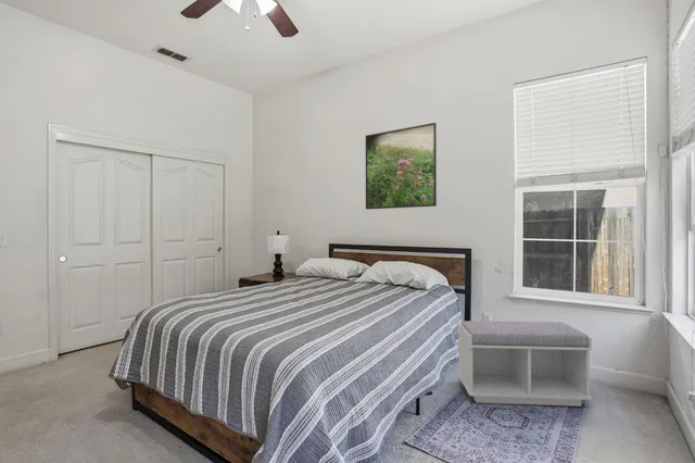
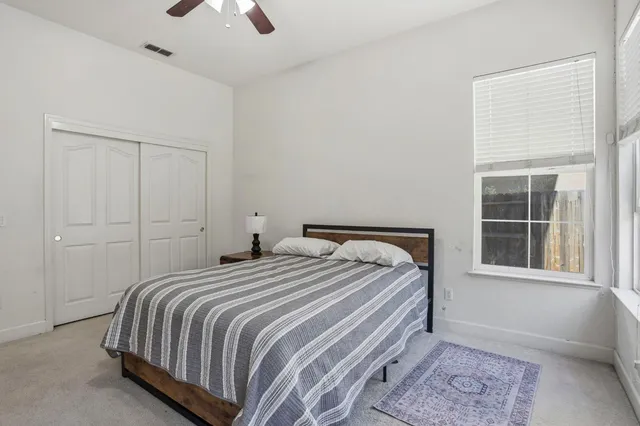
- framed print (399, 168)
- bench (519, 360)
